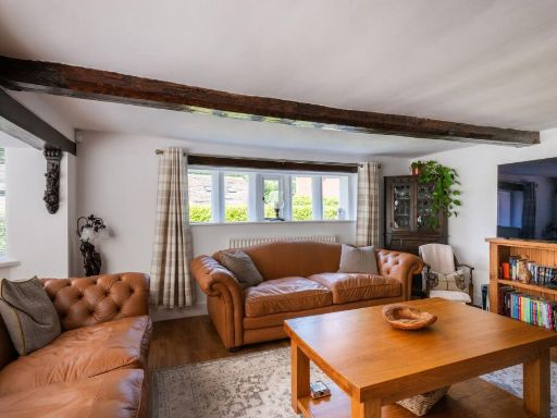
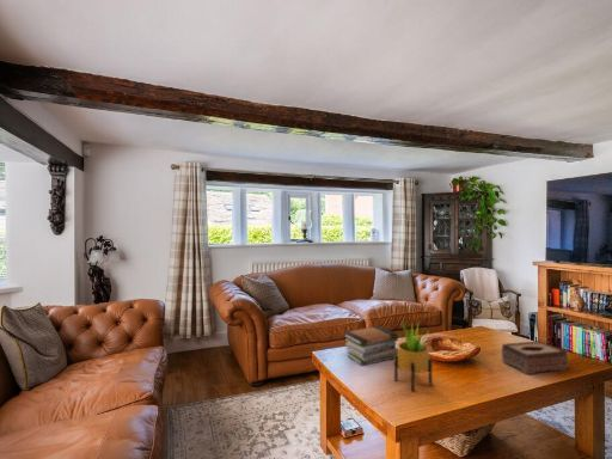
+ potted plant (412, 351)
+ tissue box (533, 356)
+ book stack (371, 344)
